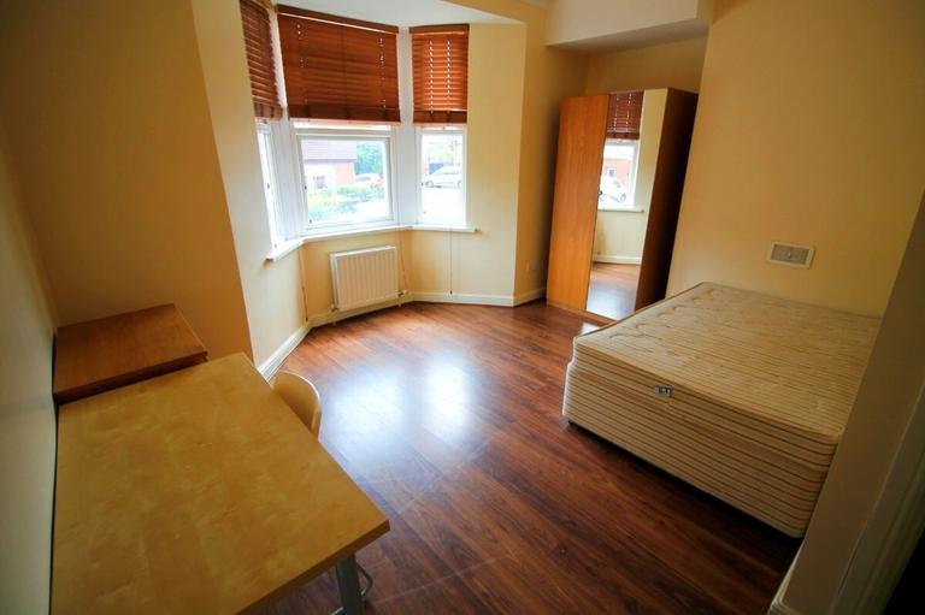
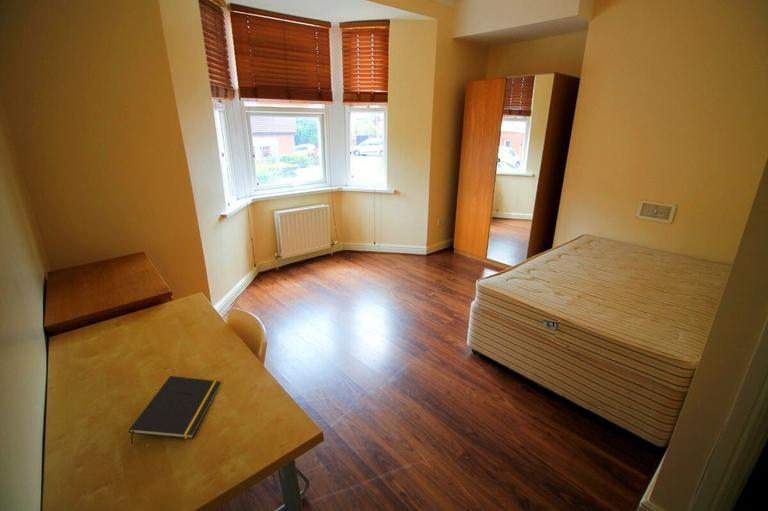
+ notepad (180, 404)
